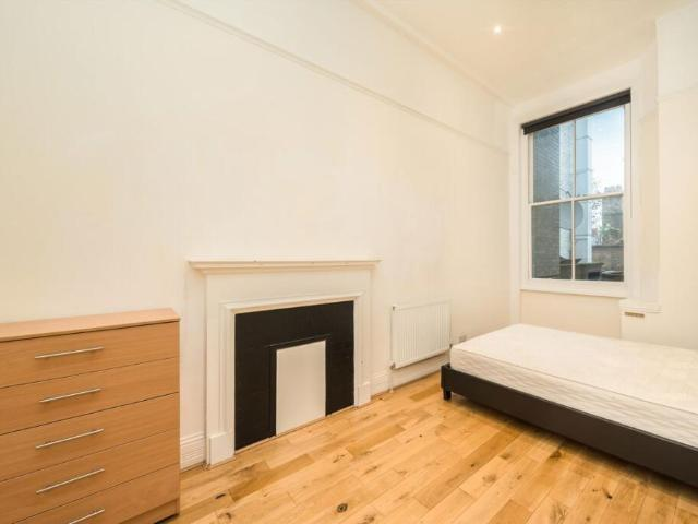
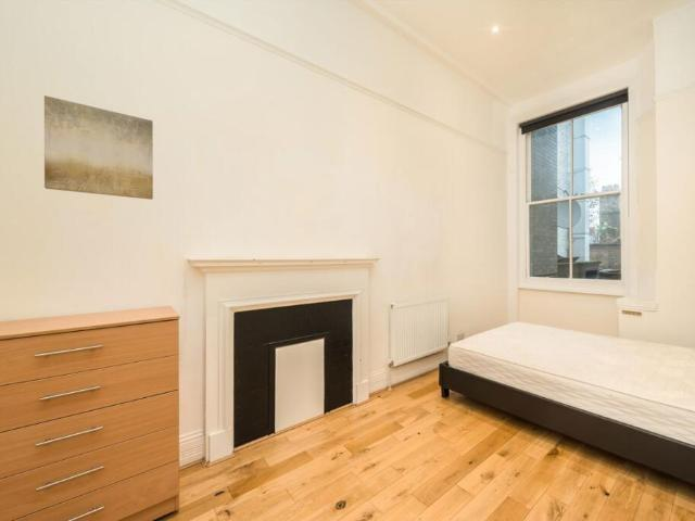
+ wall art (103, 152)
